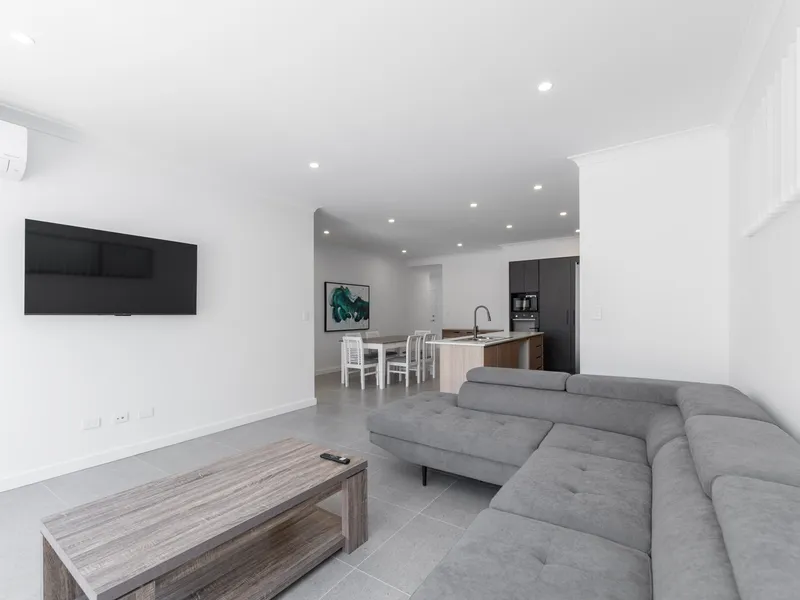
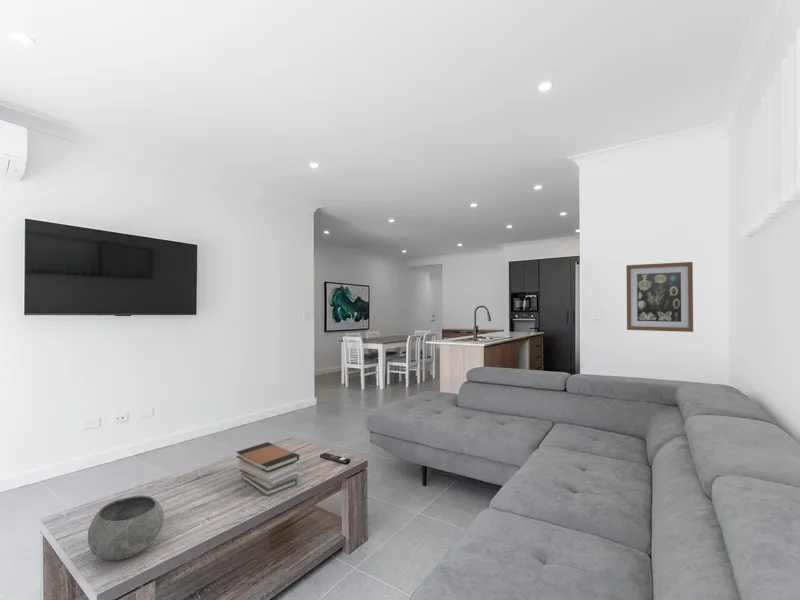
+ wall art (658, 297)
+ bowl (127, 527)
+ book stack (268, 467)
